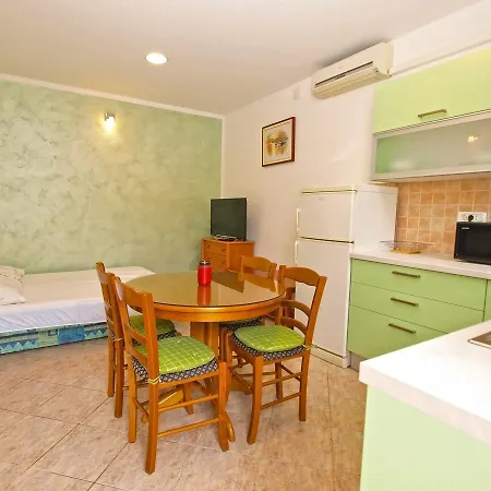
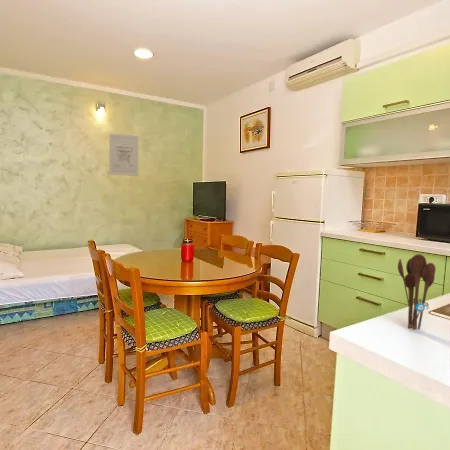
+ utensil holder (415, 291)
+ wall art (124, 155)
